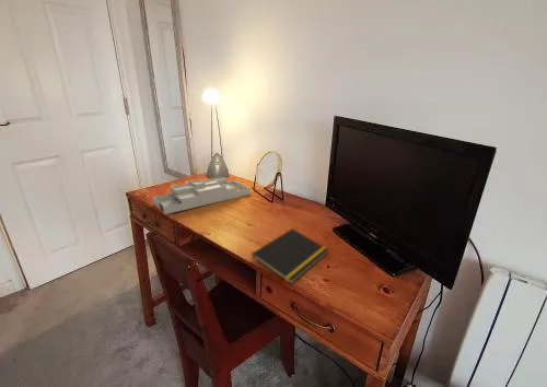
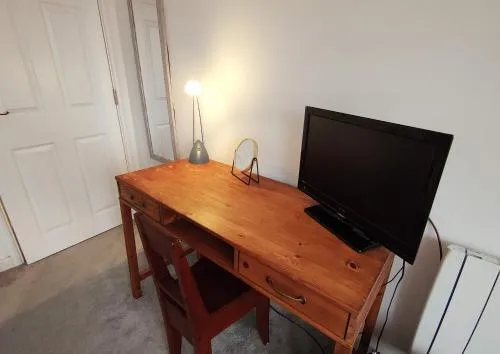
- desk organizer (202, 190)
- notepad (291, 253)
